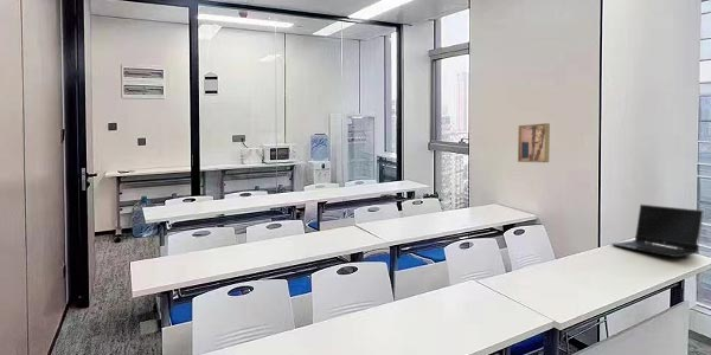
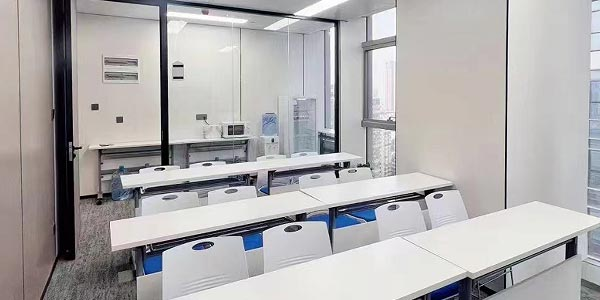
- laptop computer (655, 228)
- wall art (532, 143)
